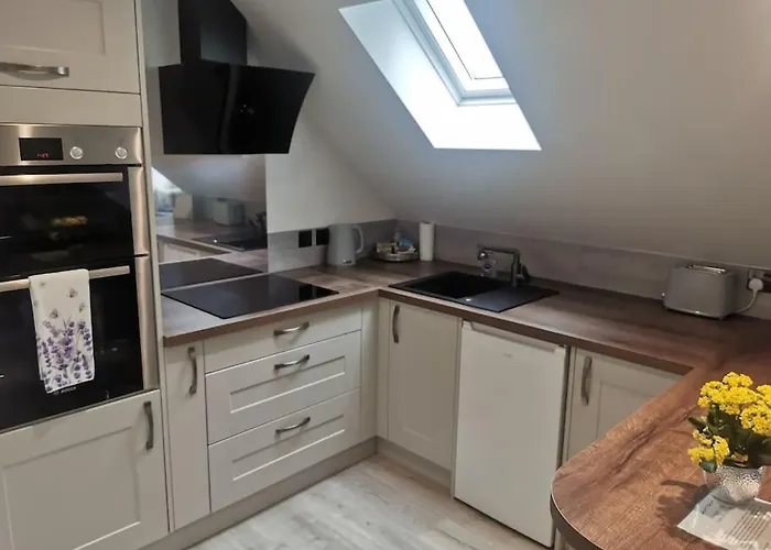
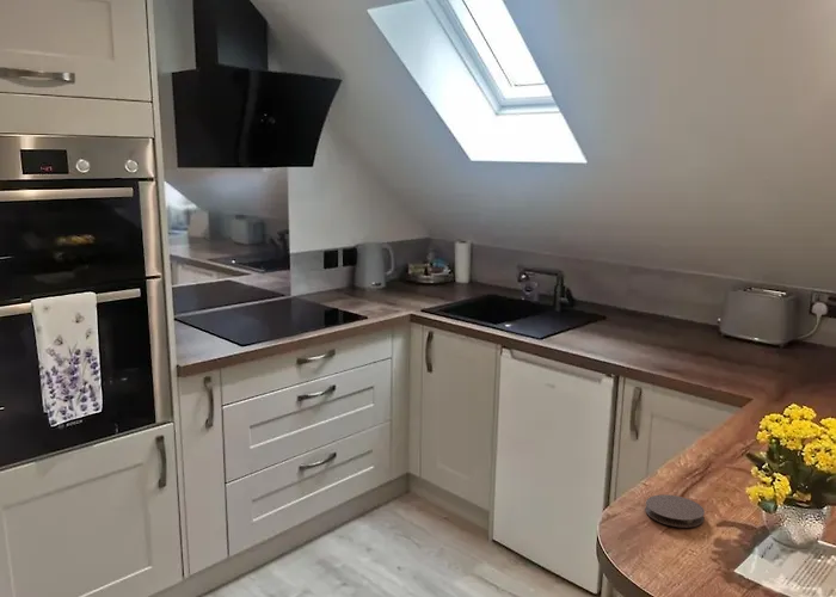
+ coaster (674, 510)
